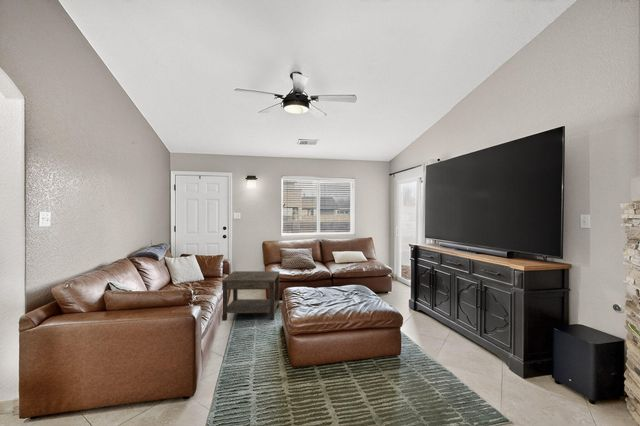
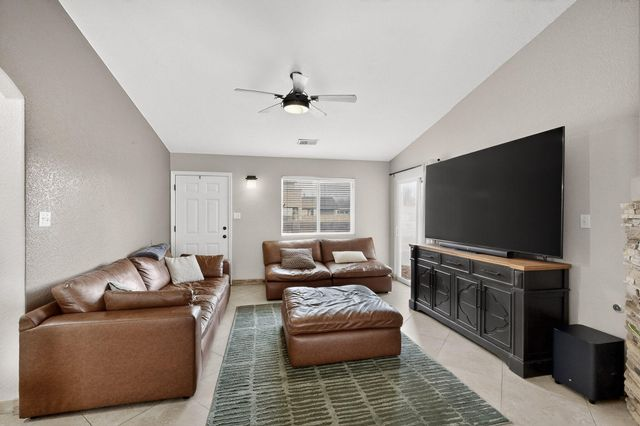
- side table (252, 289)
